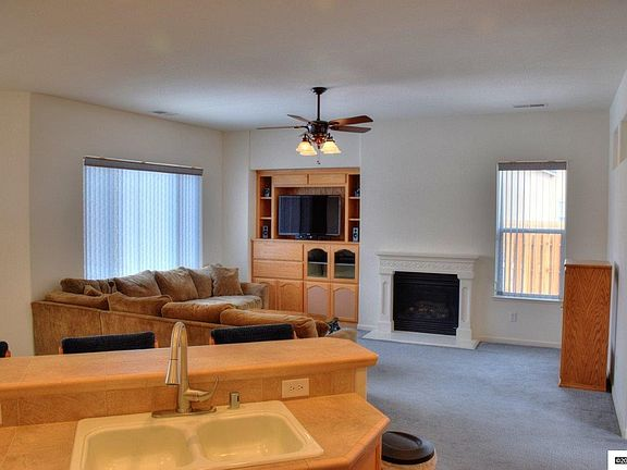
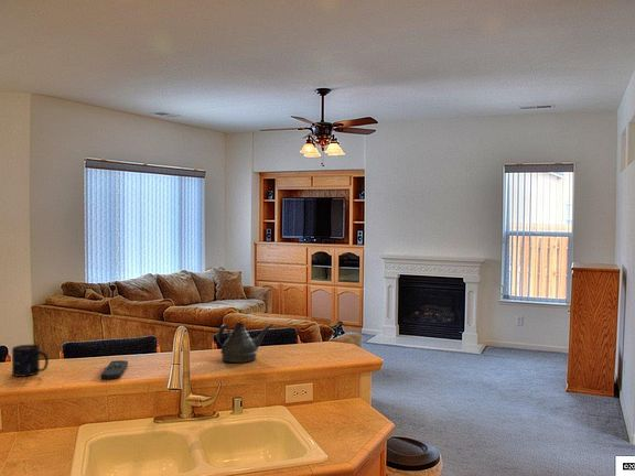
+ teapot (246, 340)
+ mug (31, 360)
+ remote control (115, 369)
